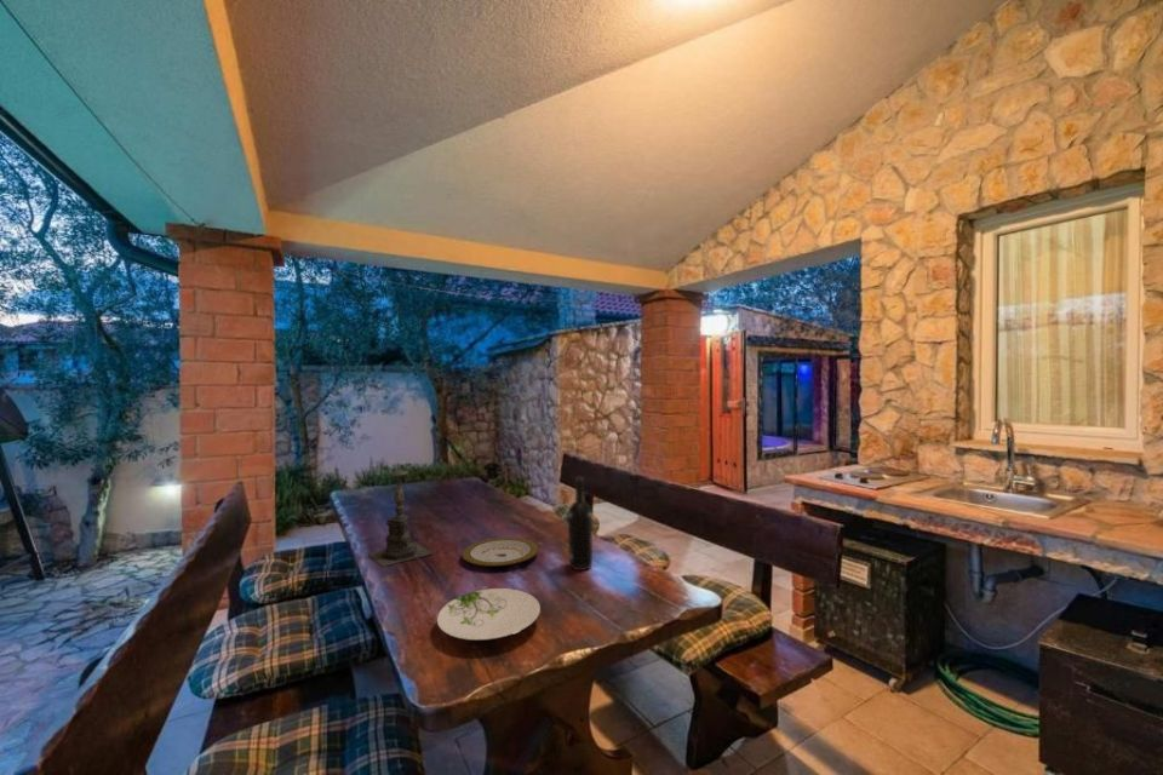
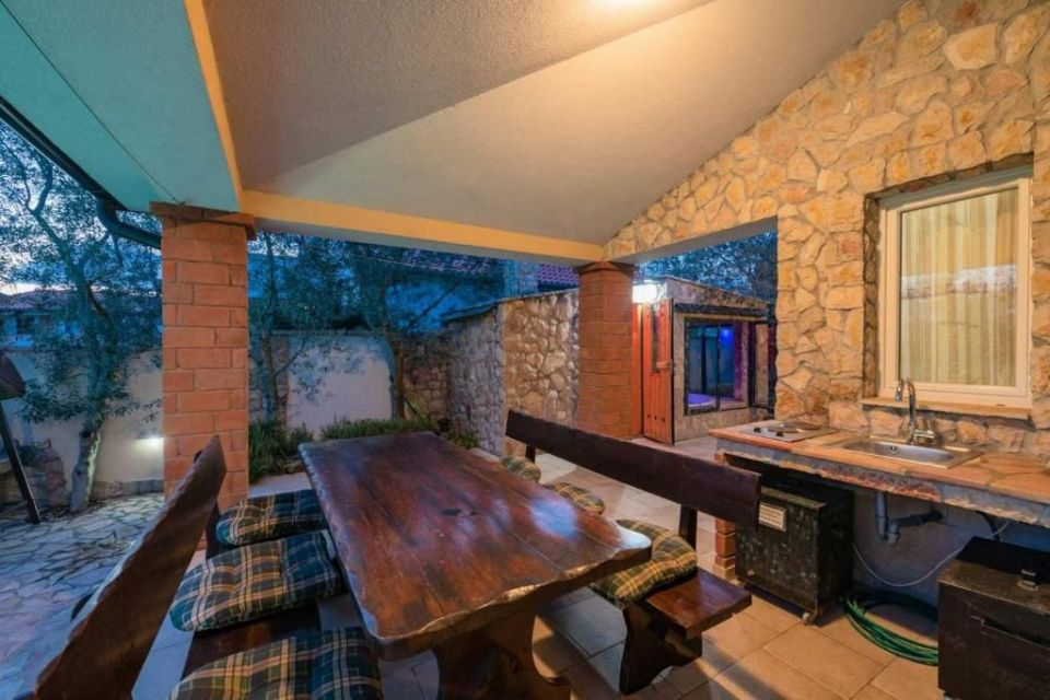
- wine bottle (579, 521)
- candle holder (399, 505)
- plate (500, 553)
- plate (489, 618)
